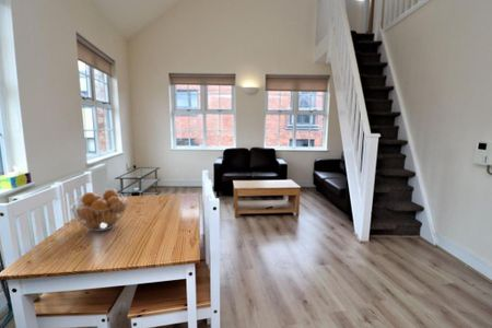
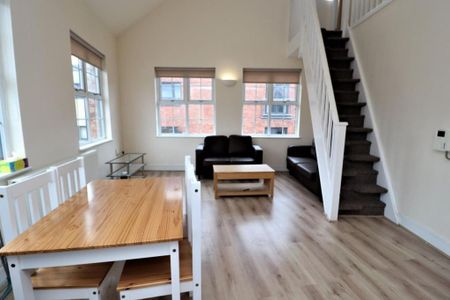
- fruit basket (101, 209)
